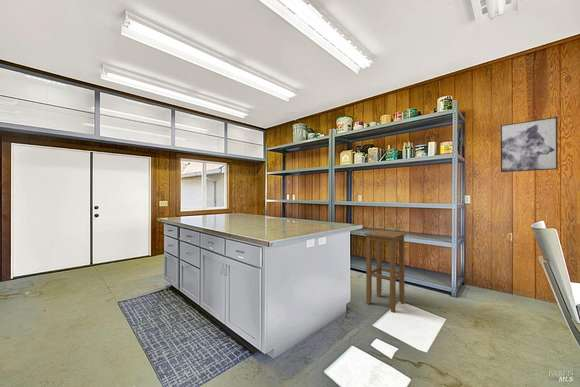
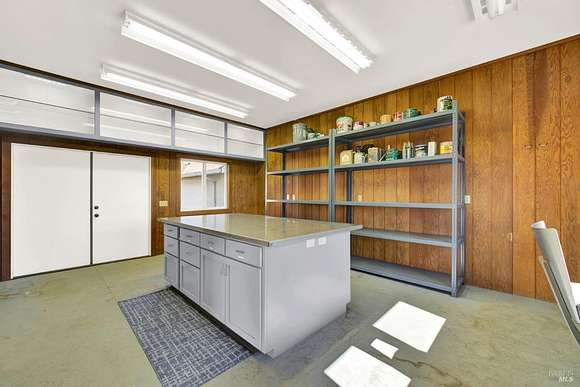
- stool (385, 268)
- wall art (527, 146)
